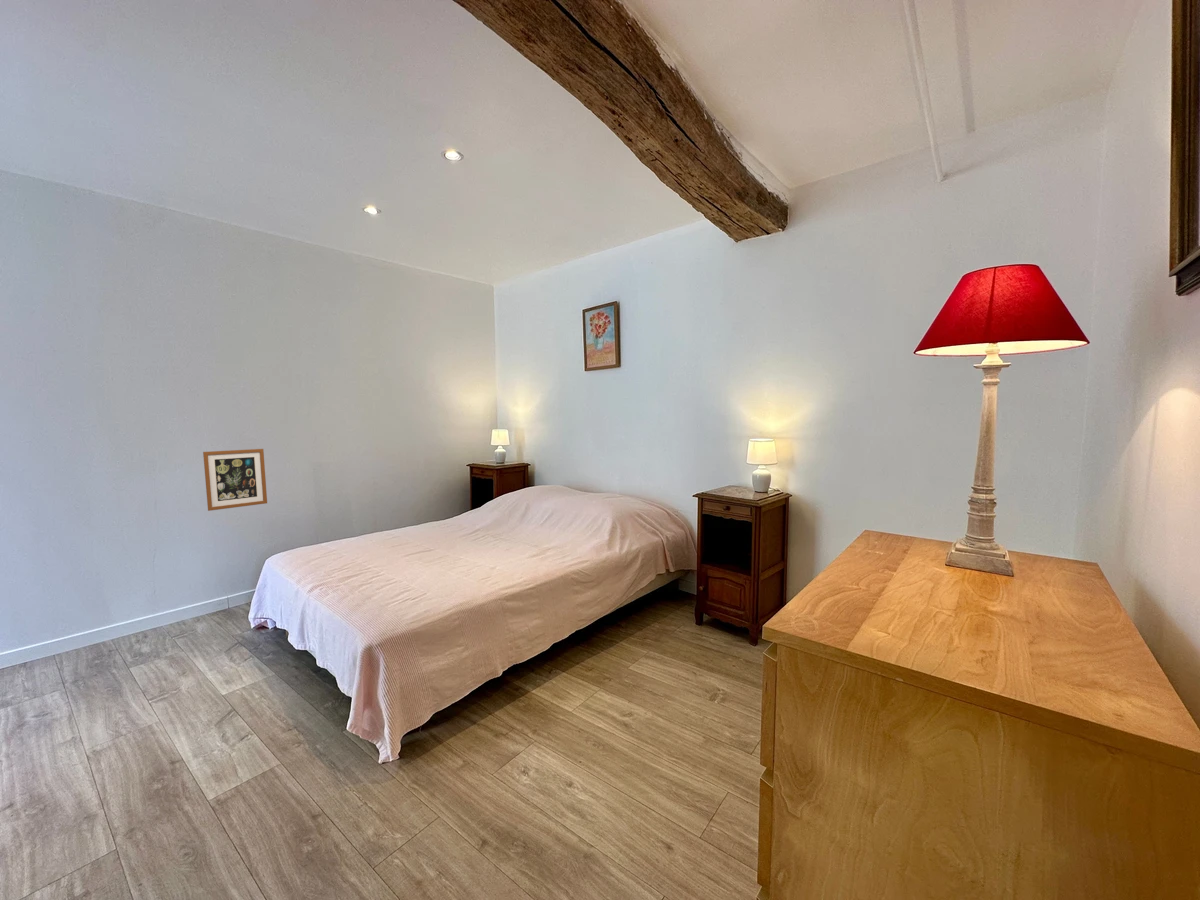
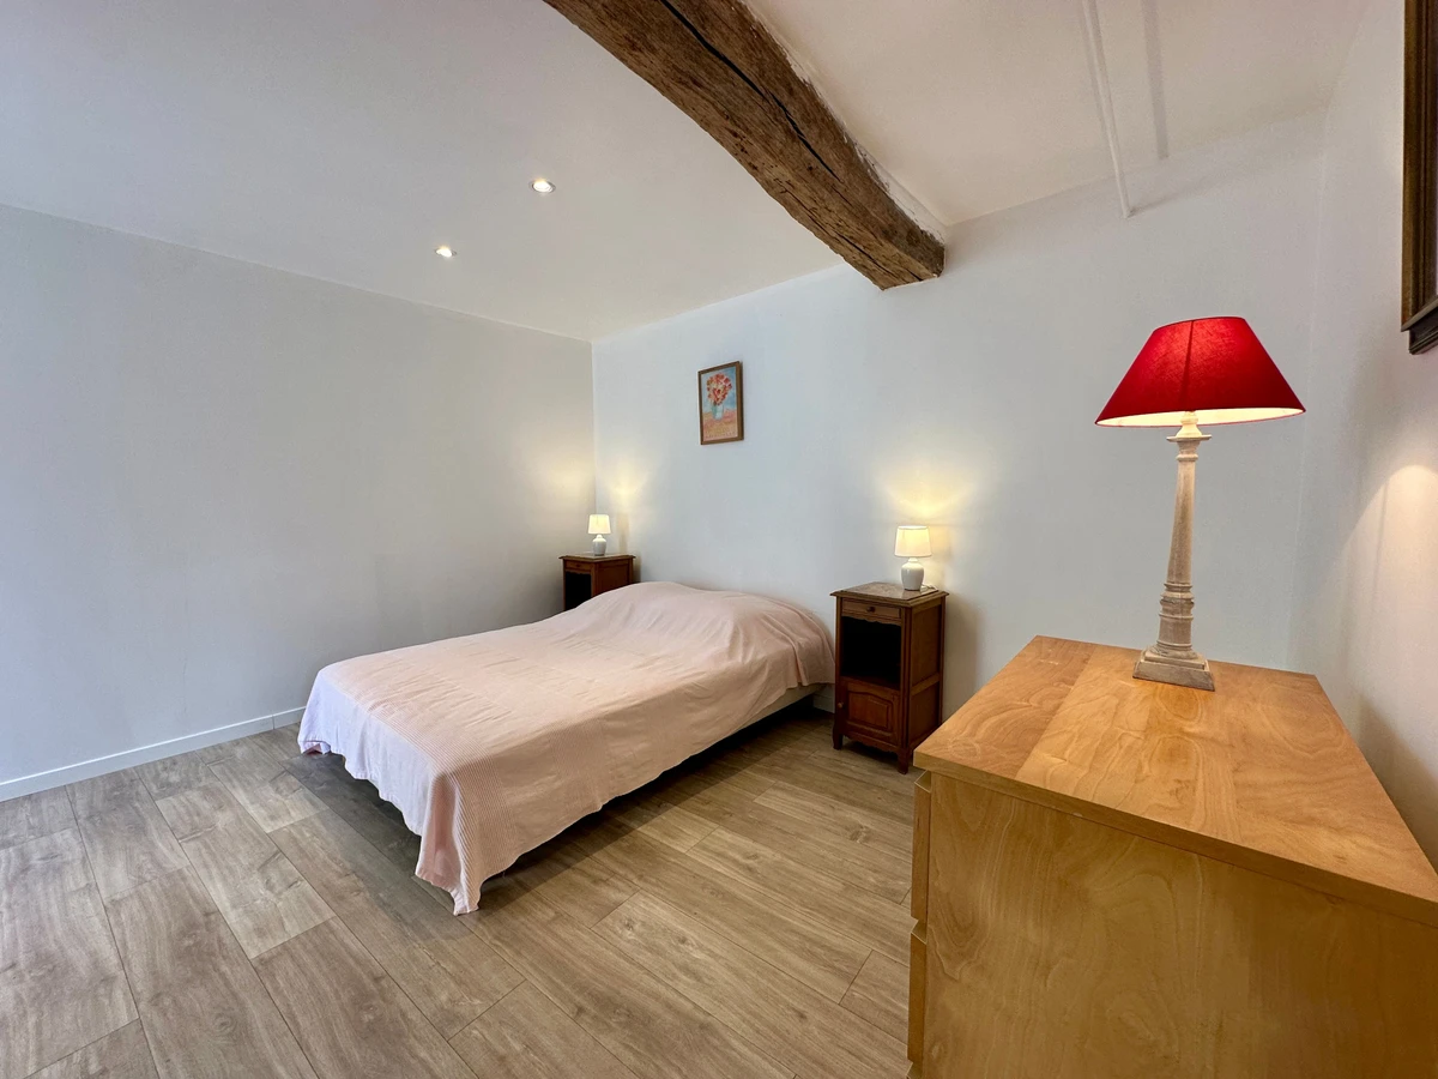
- wall art (236, 478)
